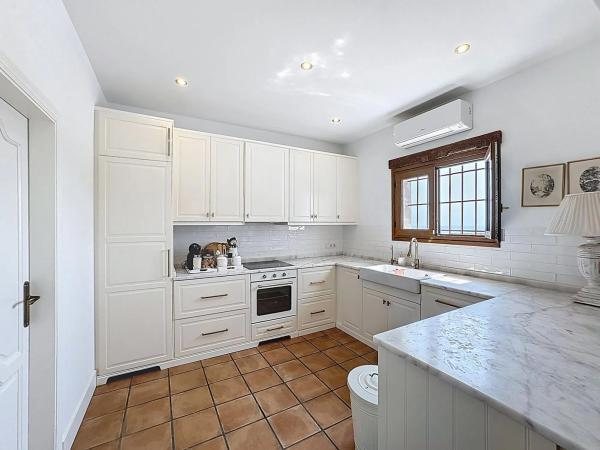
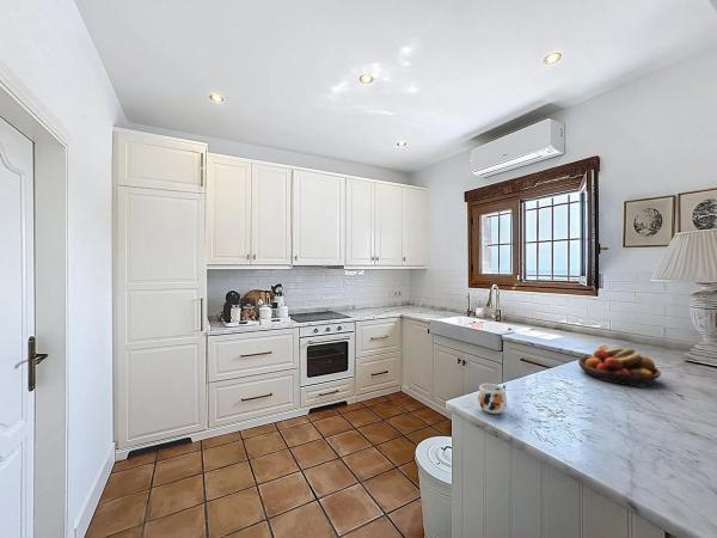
+ fruit bowl (615, 362)
+ mug (494, 396)
